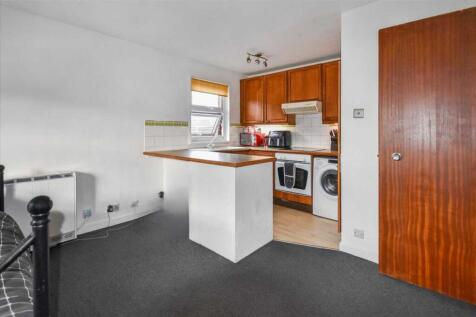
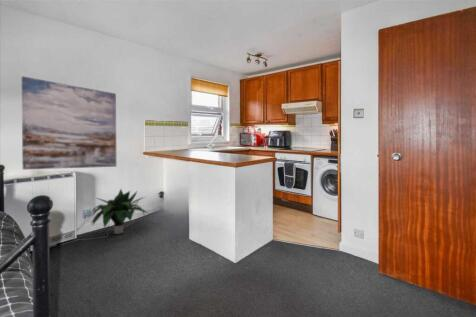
+ wall art (74, 127)
+ potted plant (120, 210)
